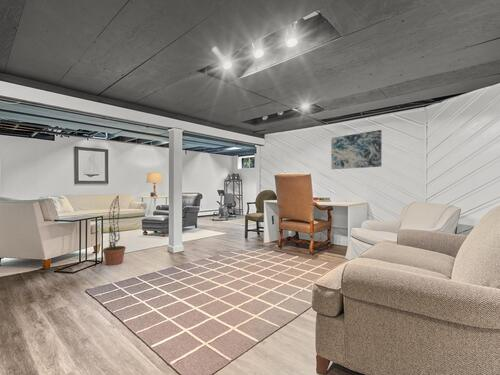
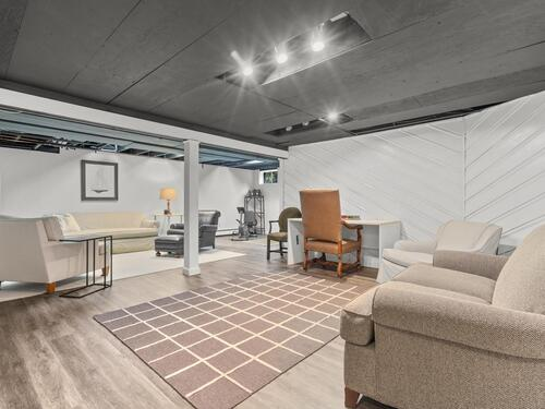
- decorative plant (114, 229)
- wall art (354, 151)
